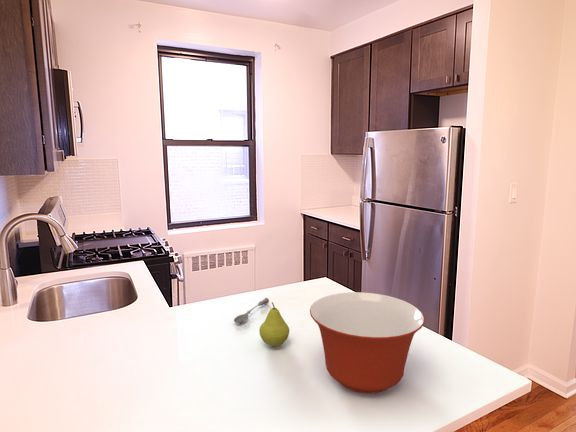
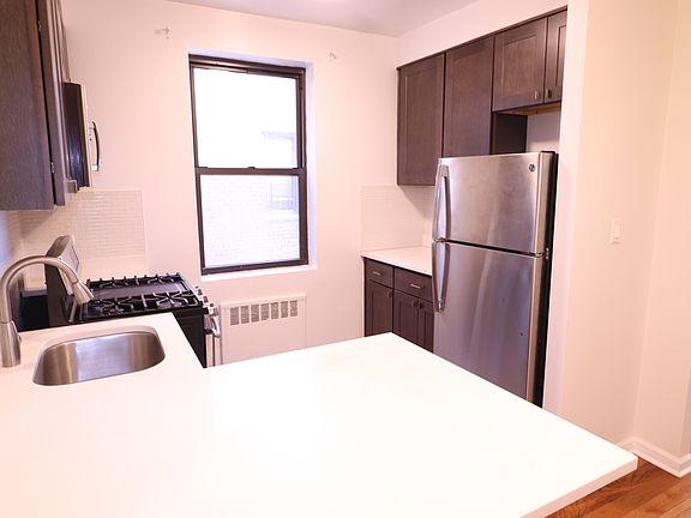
- fruit (274, 323)
- mixing bowl (364, 344)
- soupspoon (251, 310)
